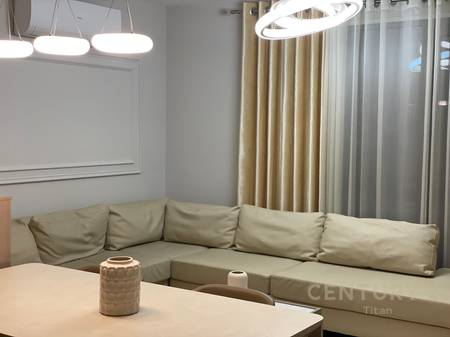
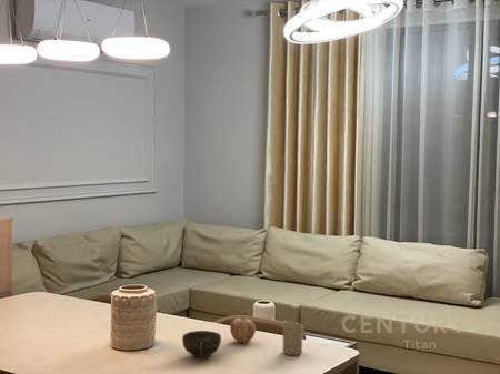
+ fruit (242, 328)
+ cup (201, 346)
+ candle (292, 335)
